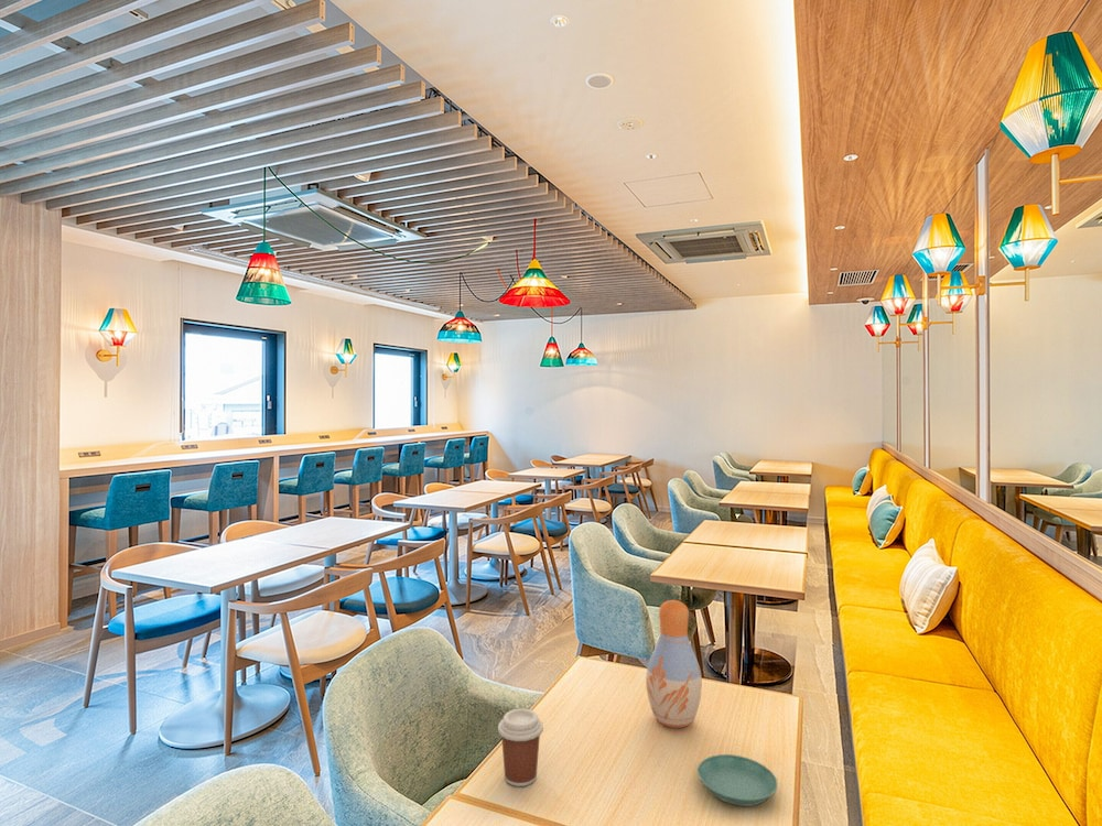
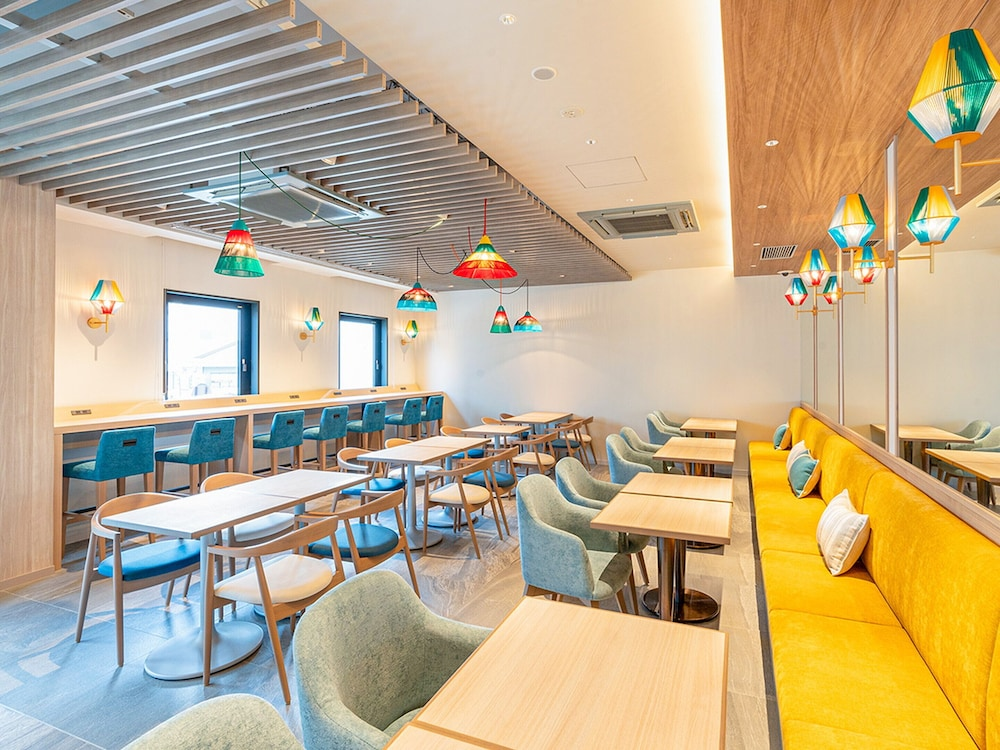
- vase (673, 661)
- coffee cup (520, 747)
- saucer (736, 782)
